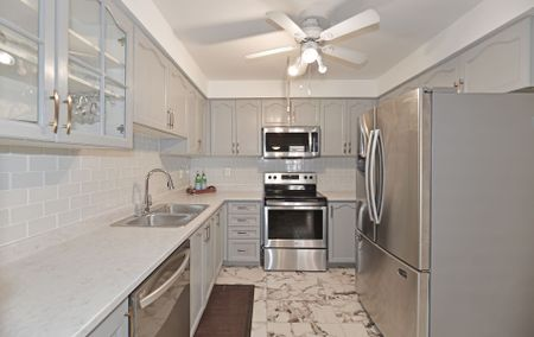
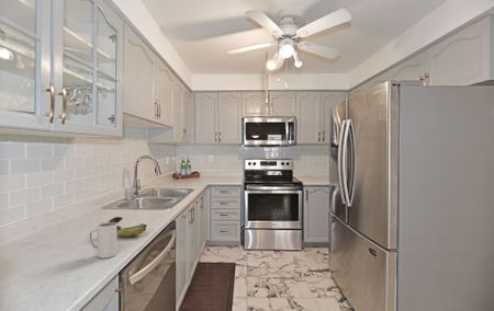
+ banana (126, 228)
+ mug (102, 240)
